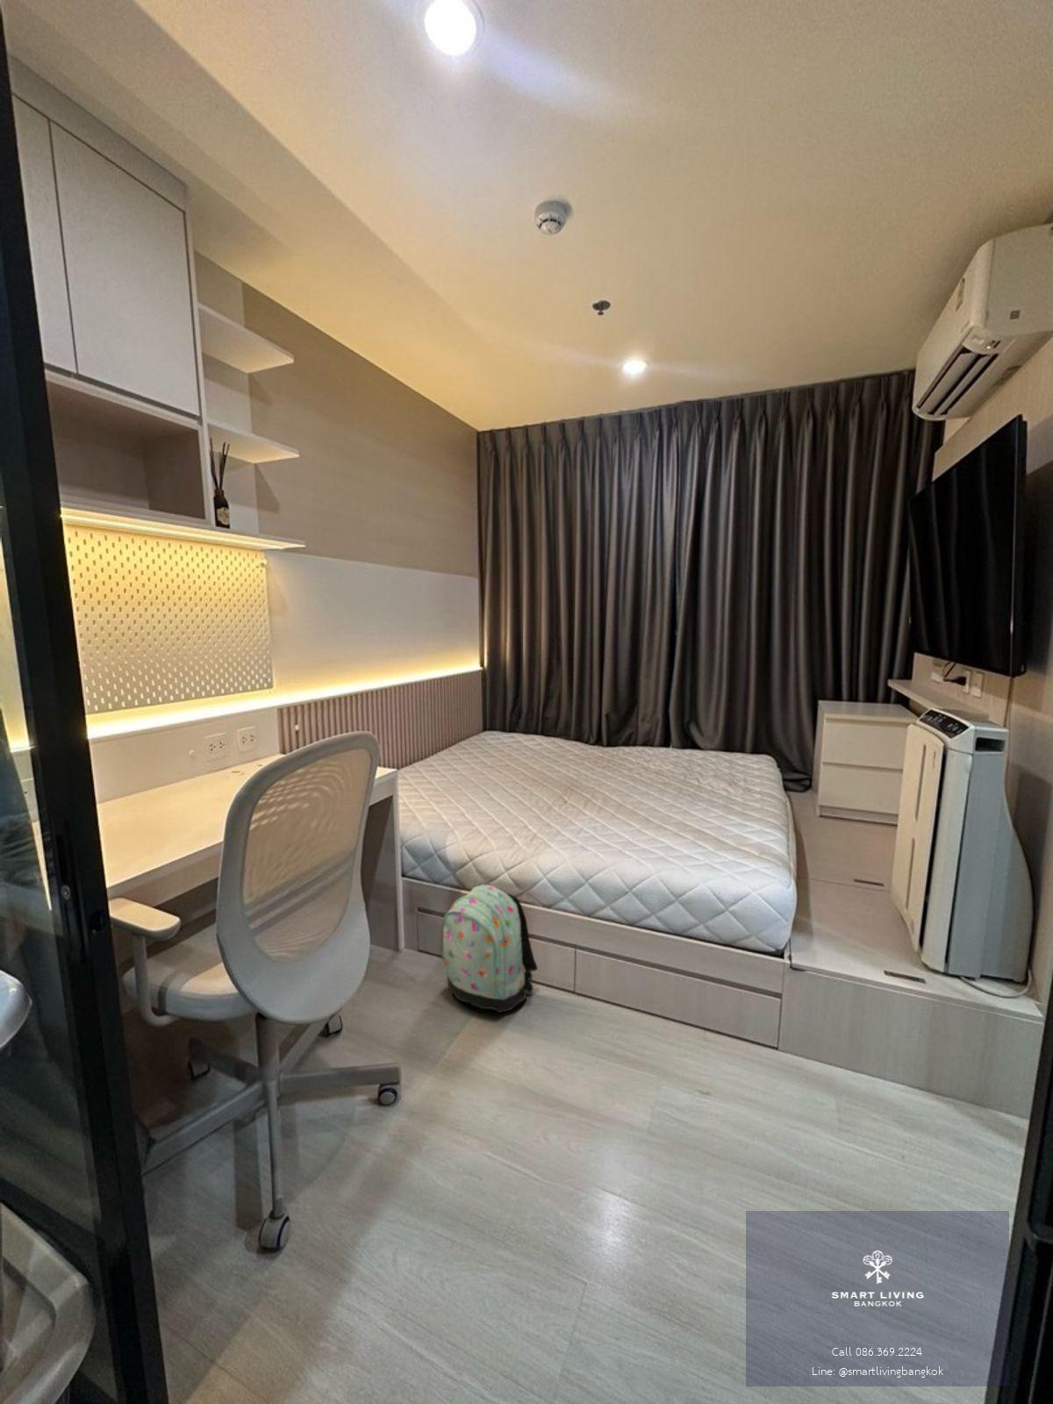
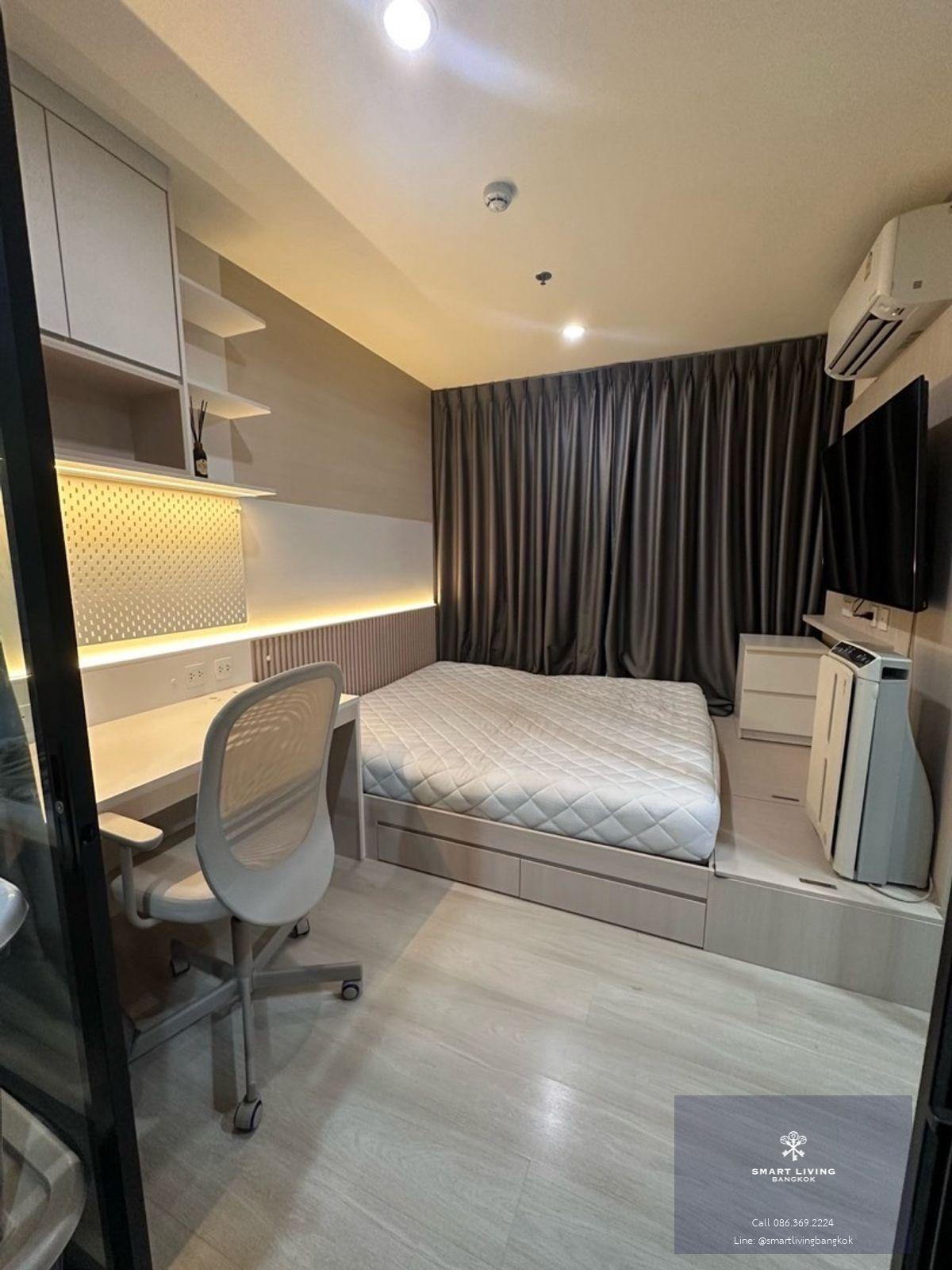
- backpack (484, 945)
